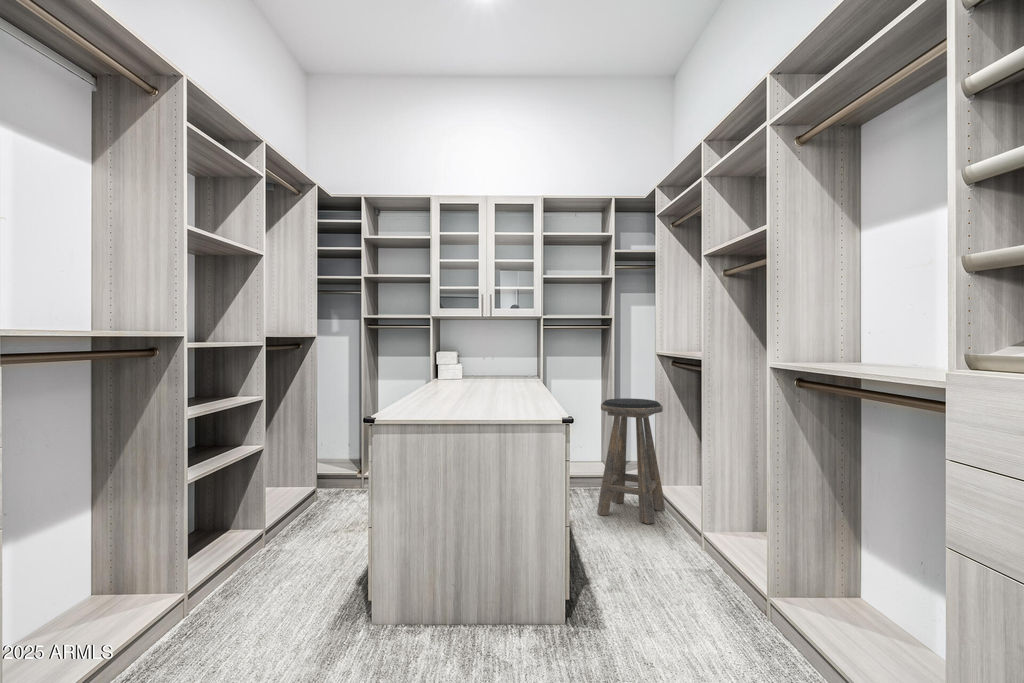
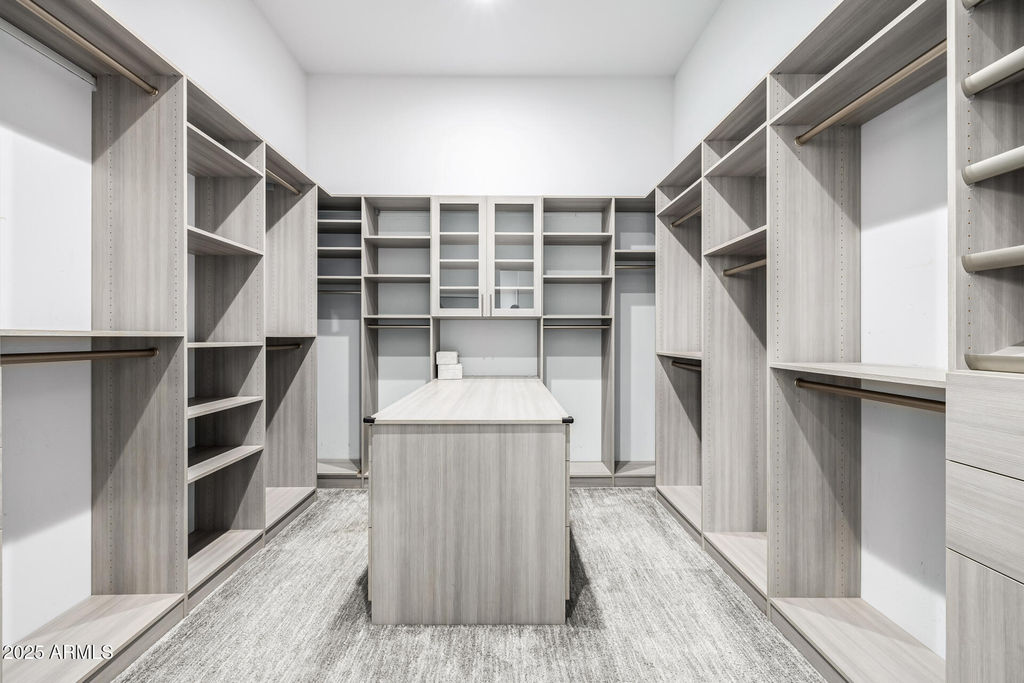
- stool (637, 456)
